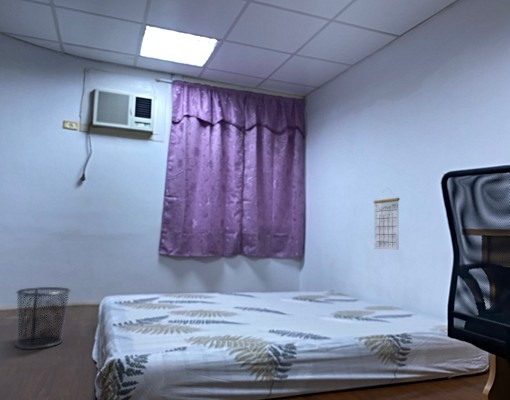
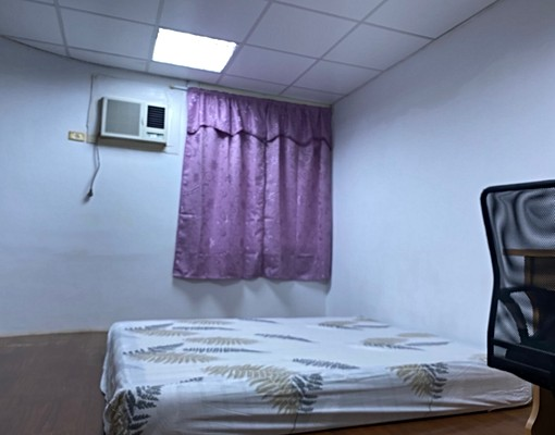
- waste bin (41, 316)
- calendar (386, 218)
